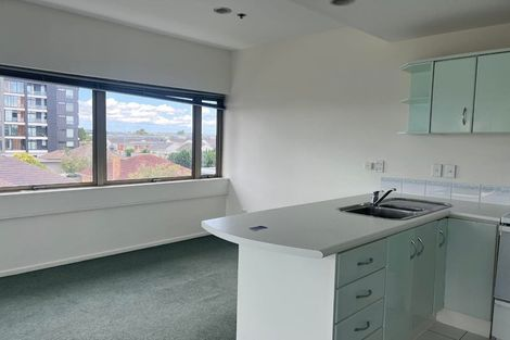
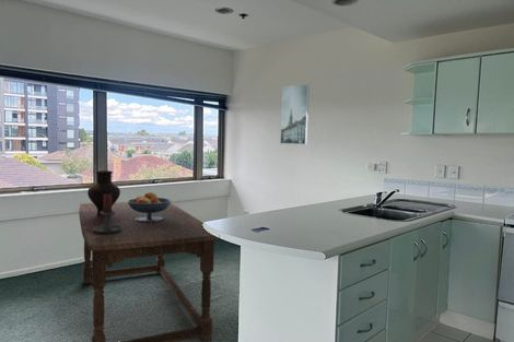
+ fruit bowl (149, 205)
+ candle holder (112, 211)
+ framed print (294, 115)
+ dining table (135, 257)
+ vase (104, 192)
